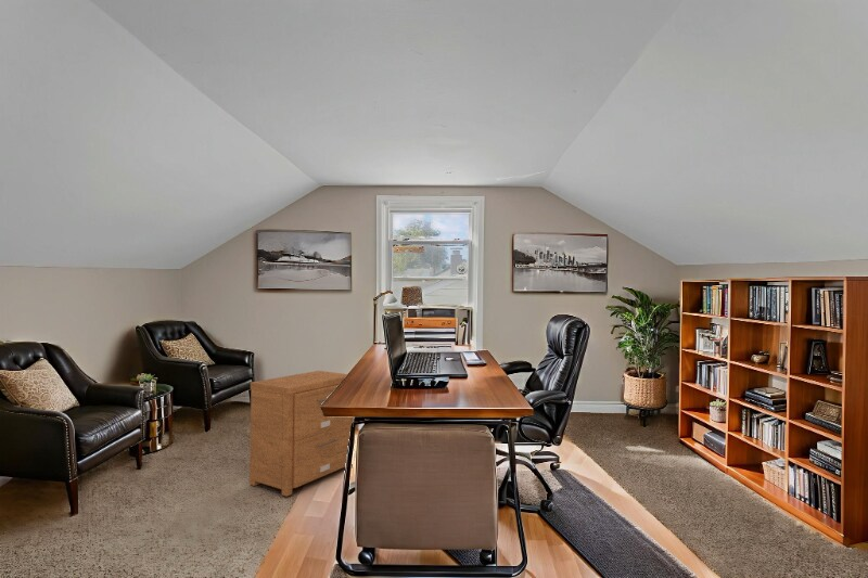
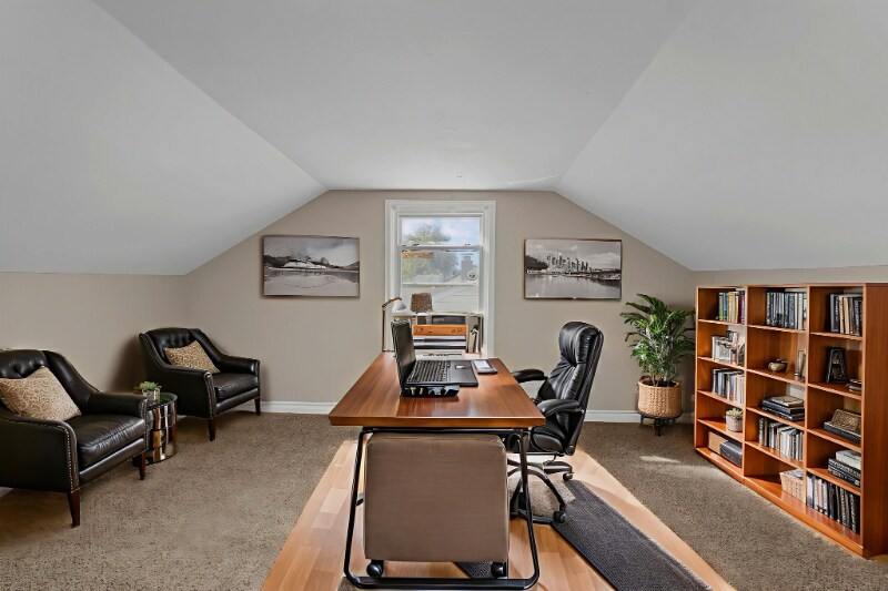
- nightstand (307, 427)
